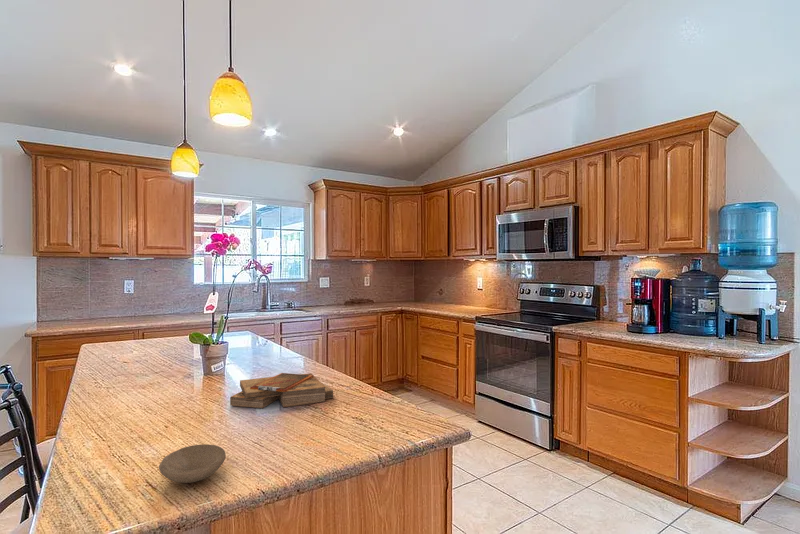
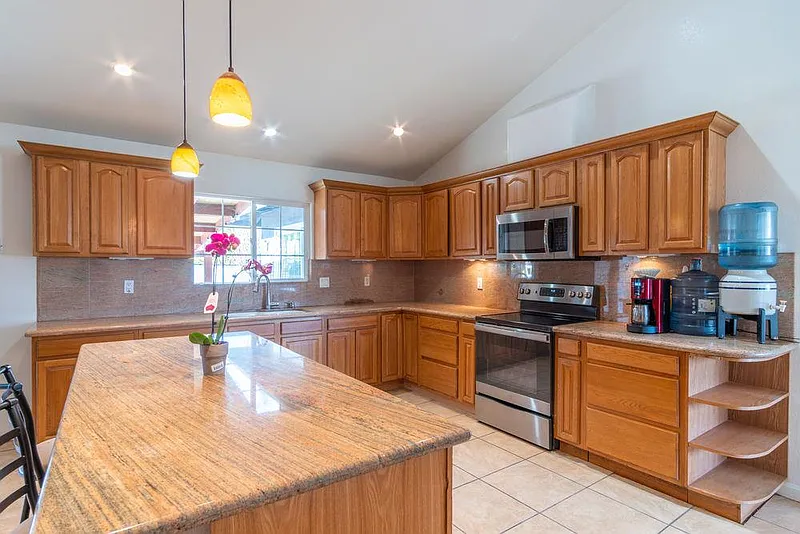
- bowl (193, 466)
- clipboard (286, 386)
